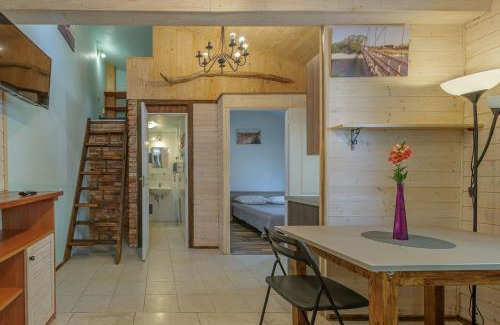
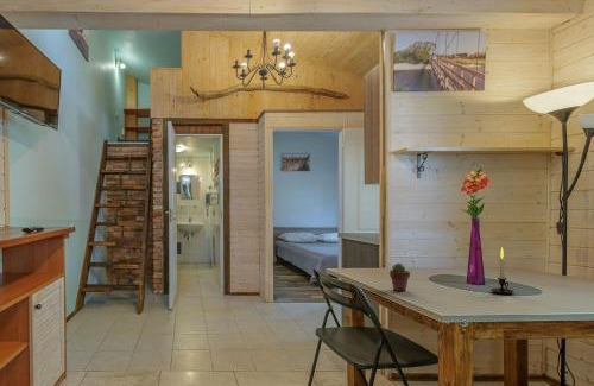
+ candle (503, 268)
+ potted succulent (399, 276)
